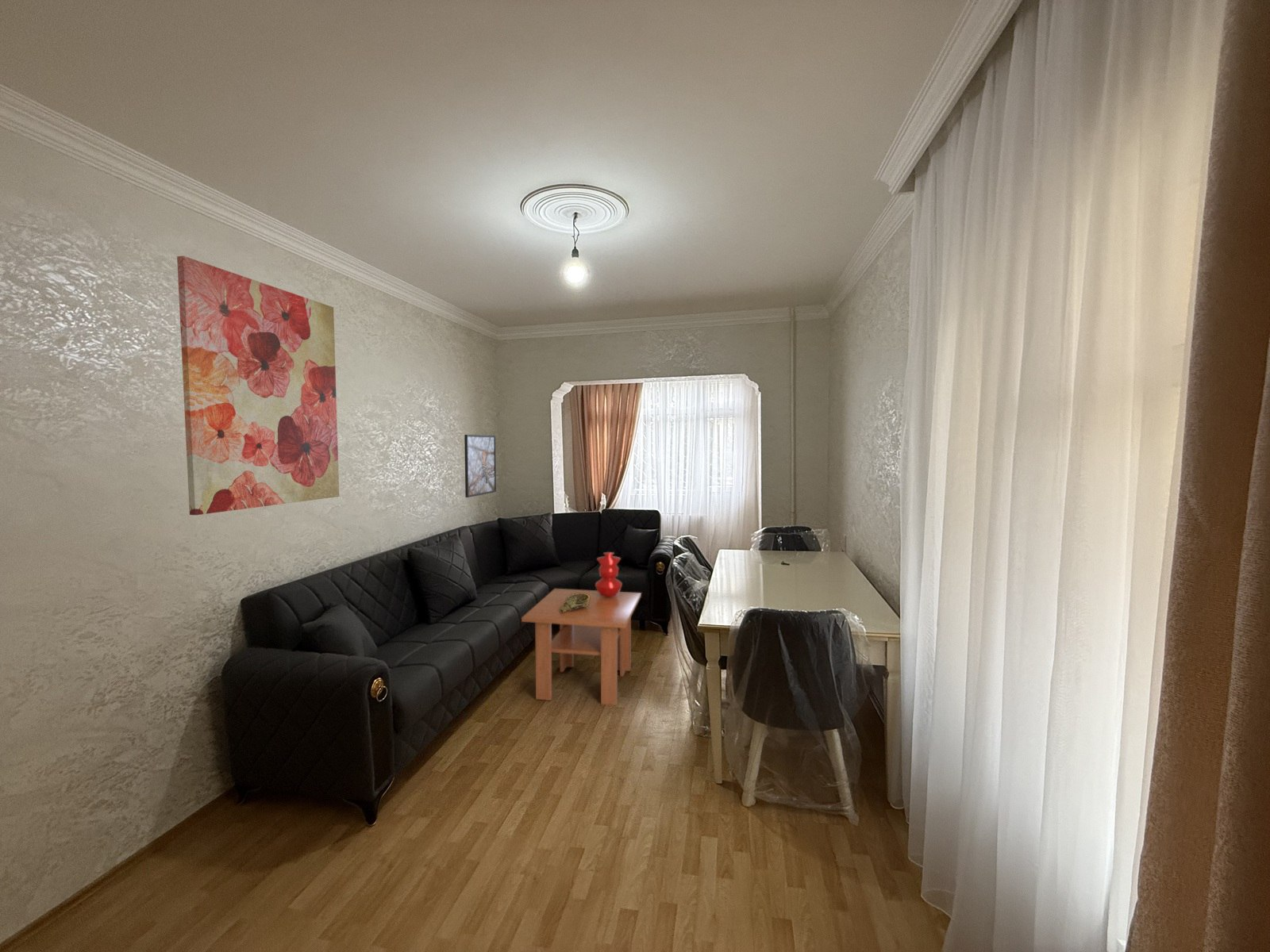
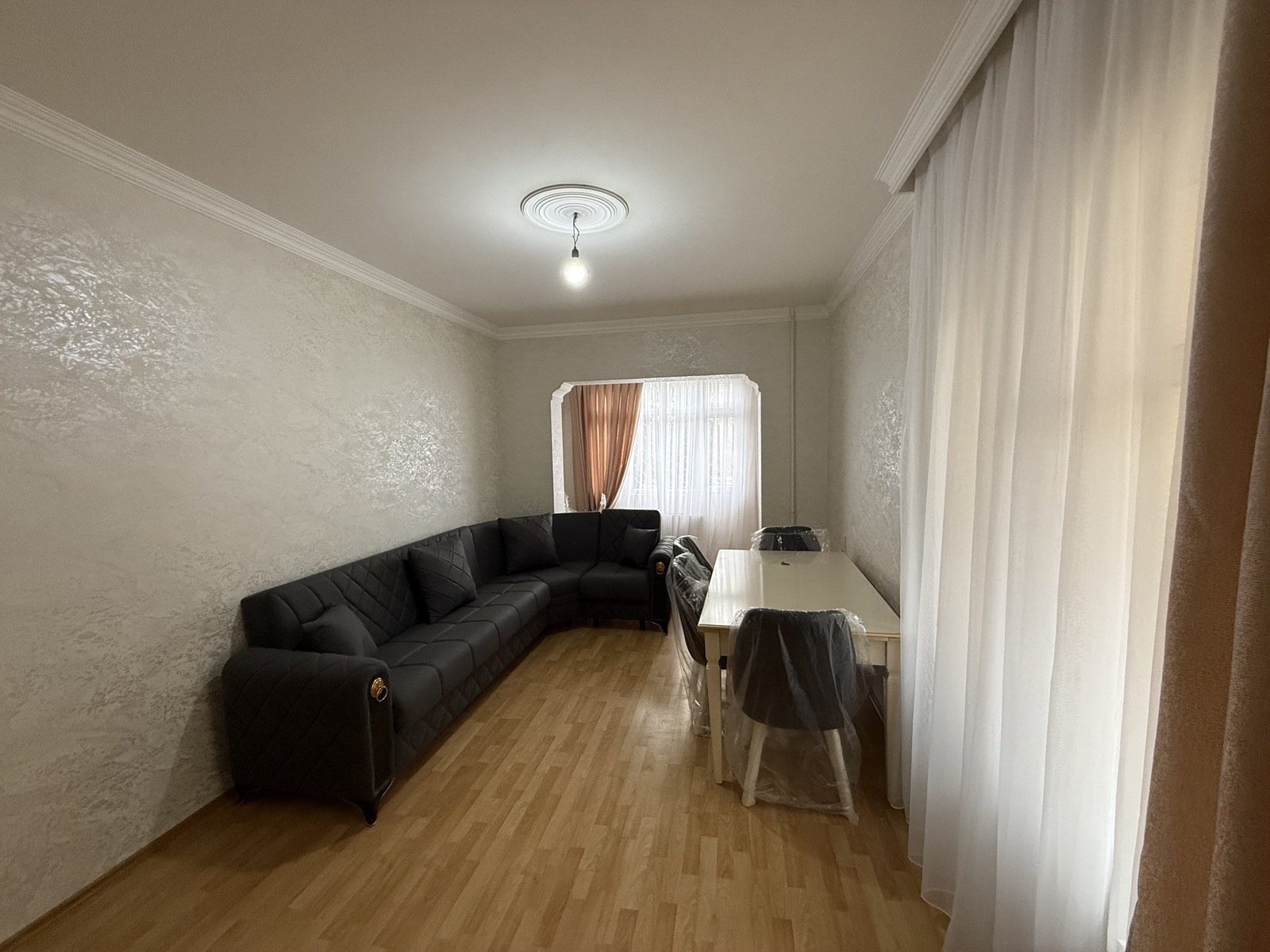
- decorative bowl (573, 602)
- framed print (481, 465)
- coffee table (586, 643)
- vase (608, 574)
- wall art (271, 396)
